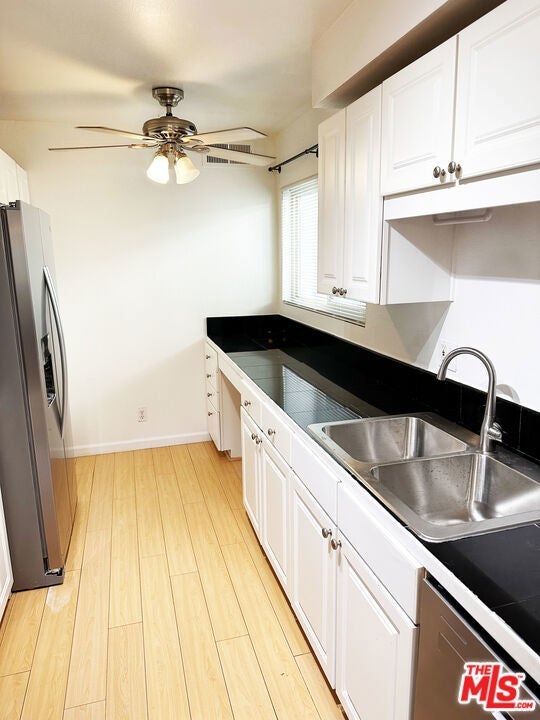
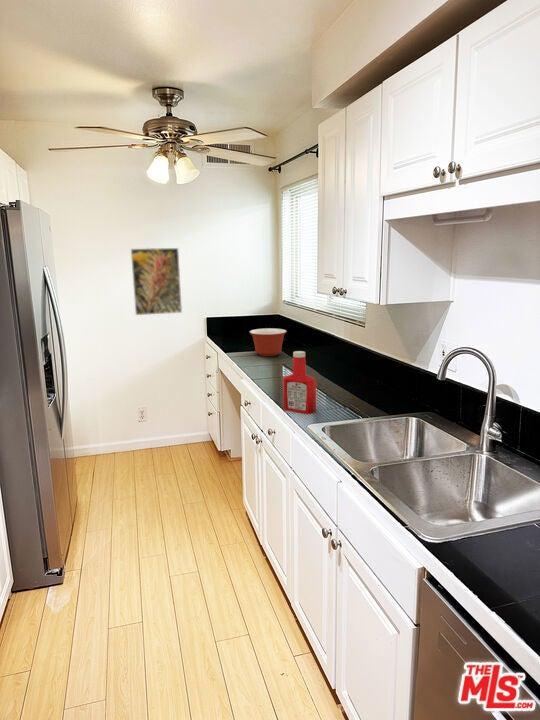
+ soap bottle (299, 381)
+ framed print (156, 281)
+ mixing bowl (268, 342)
